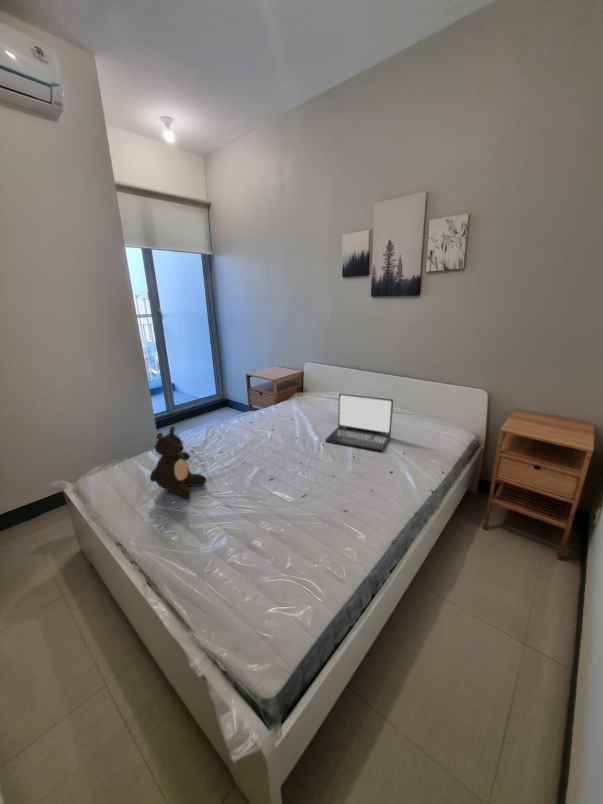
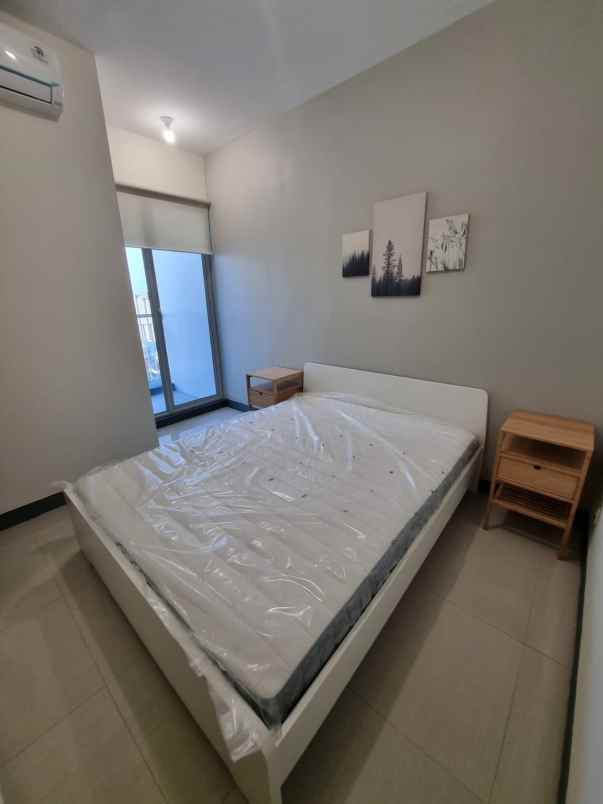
- laptop (359, 420)
- teddy bear (177, 460)
